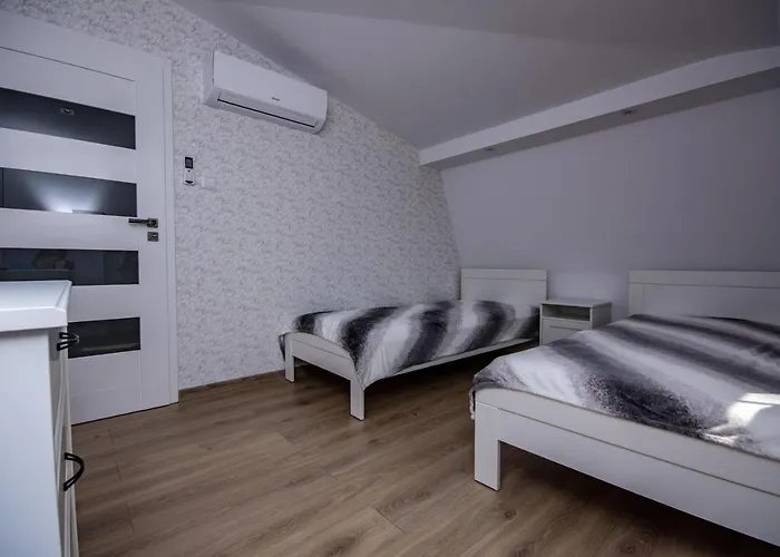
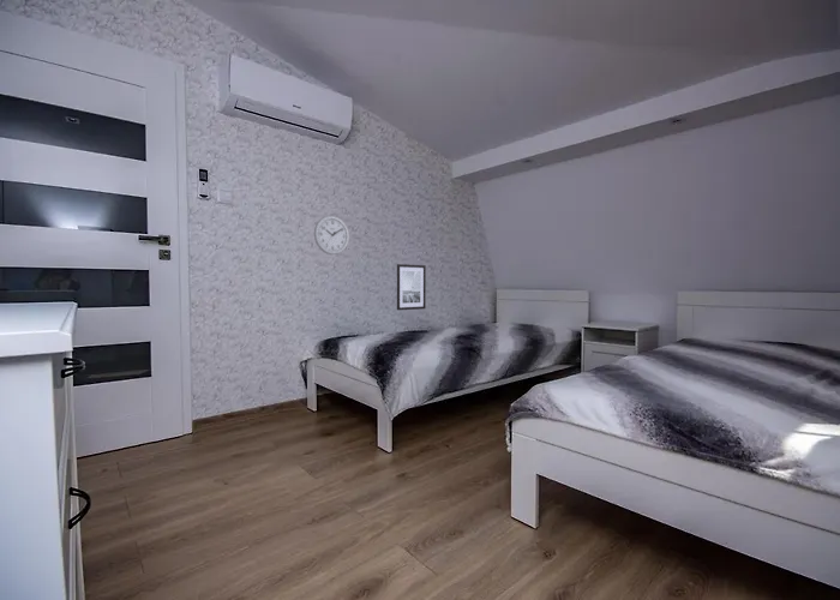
+ wall art (412, 287)
+ wall clock (332, 235)
